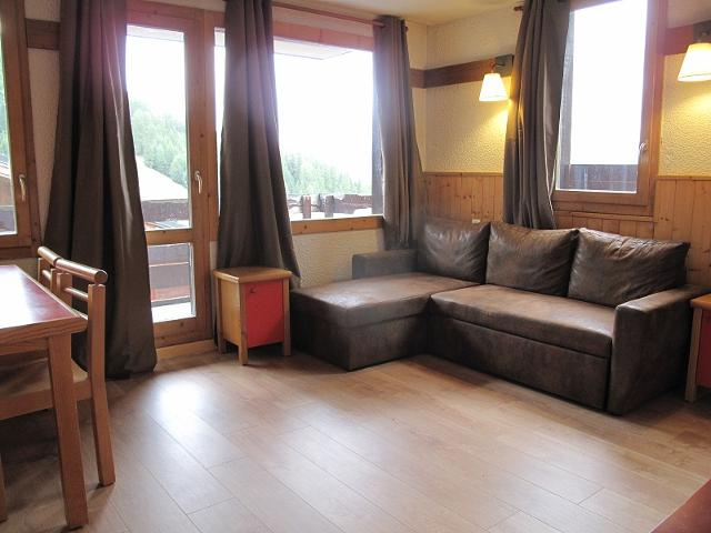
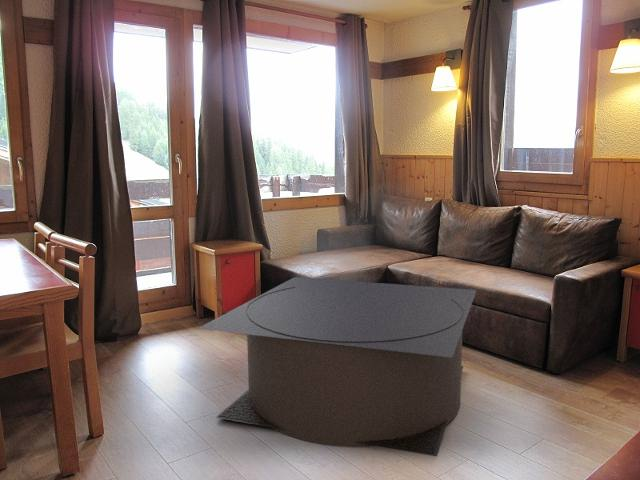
+ coffee table (353, 349)
